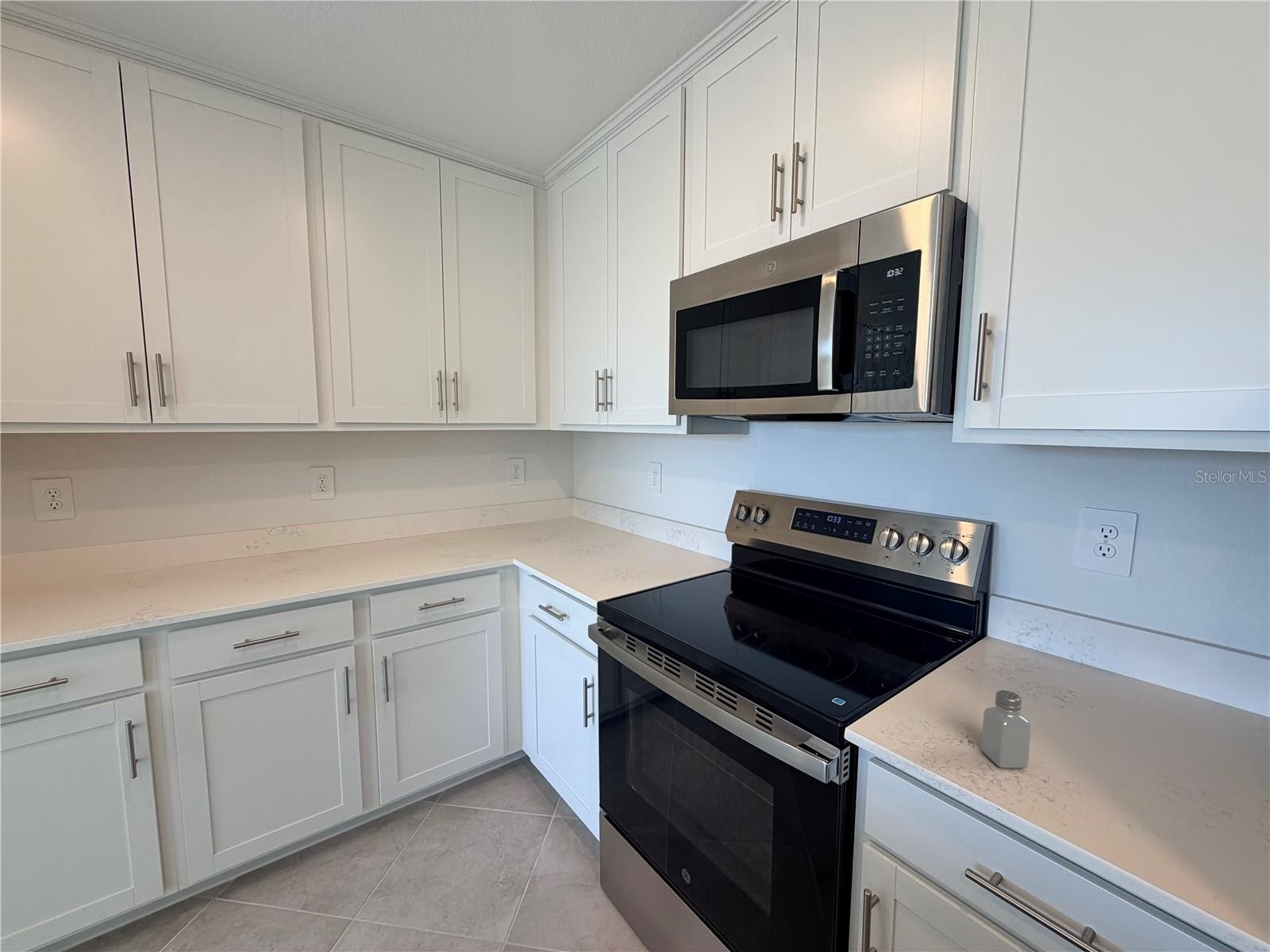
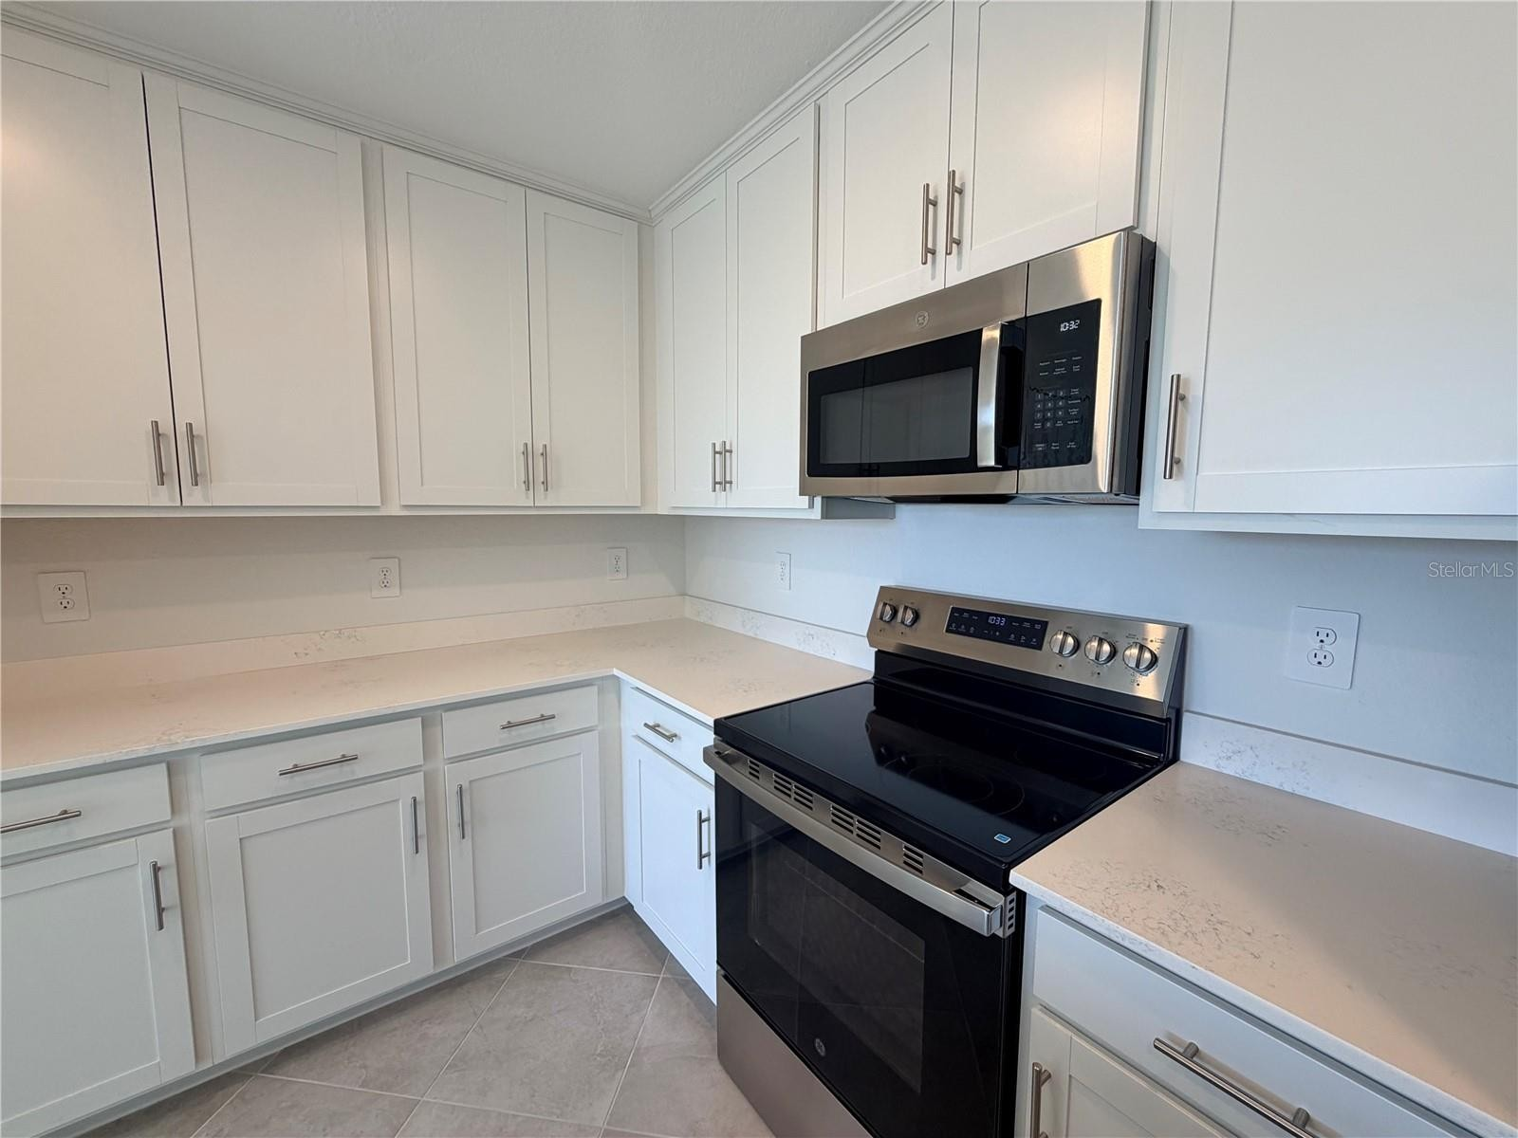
- saltshaker (1006, 727)
